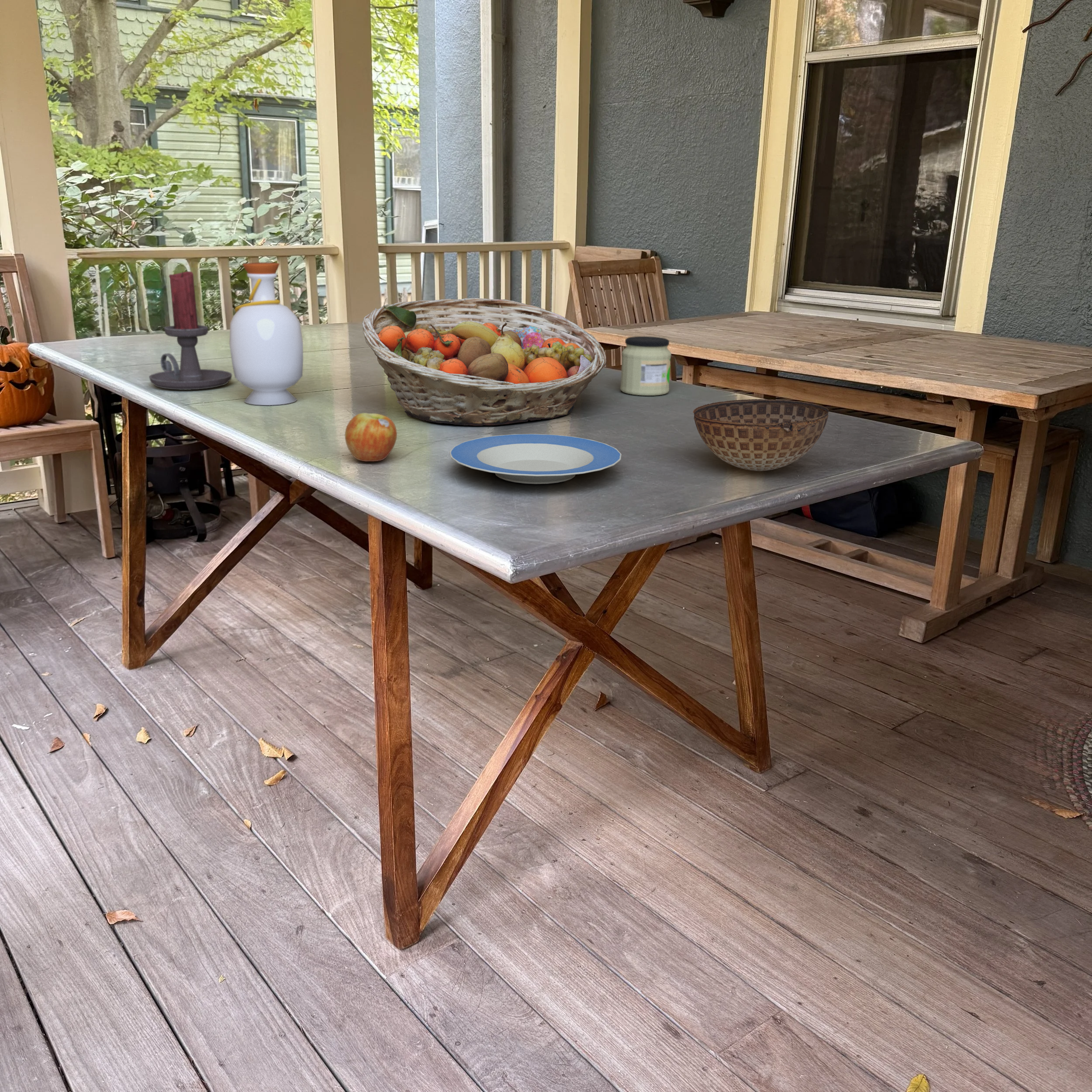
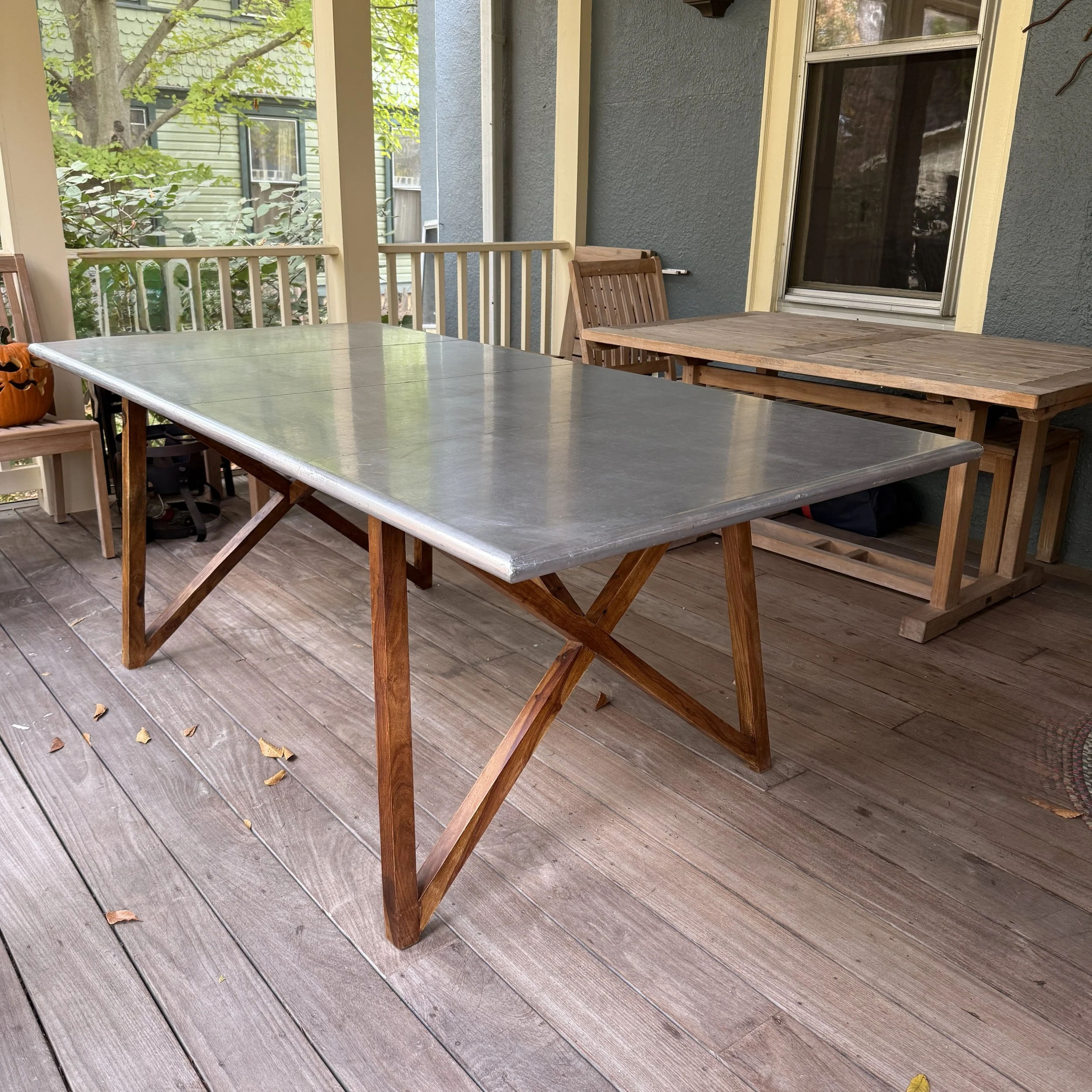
- bowl (757, 438)
- candle holder (181, 328)
- fruit basket (486, 358)
- jar (646, 365)
- plate (536, 463)
- bottle (265, 333)
- apple (371, 437)
